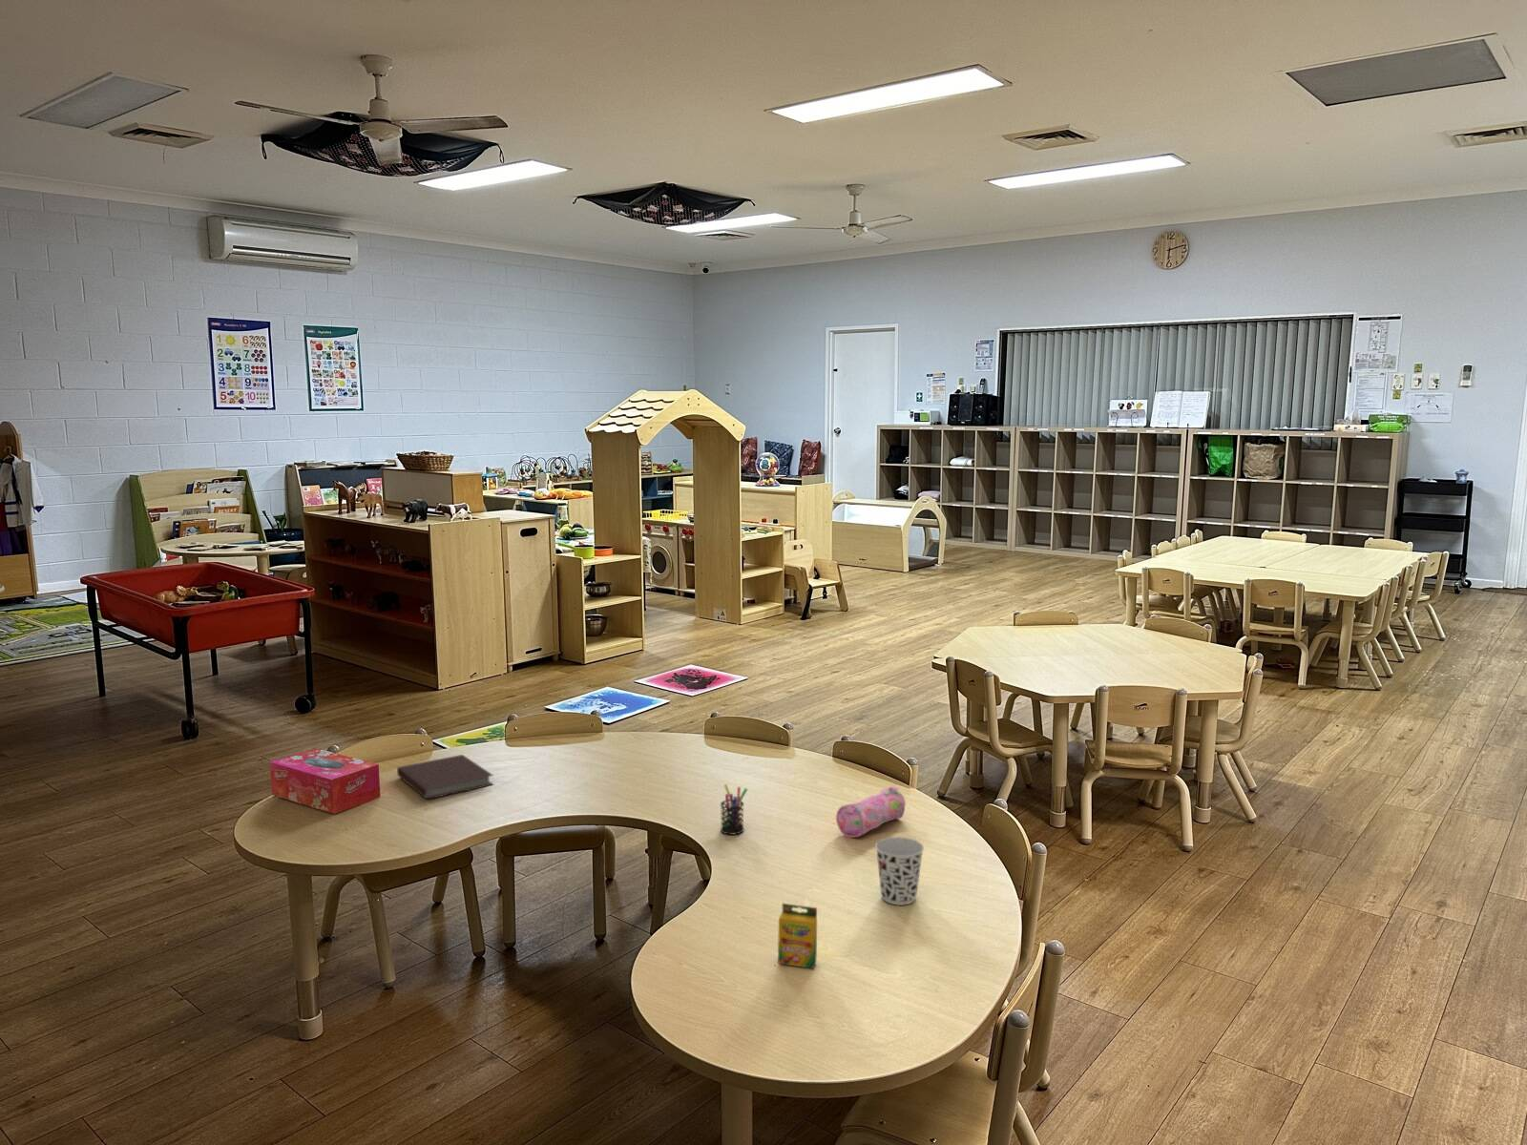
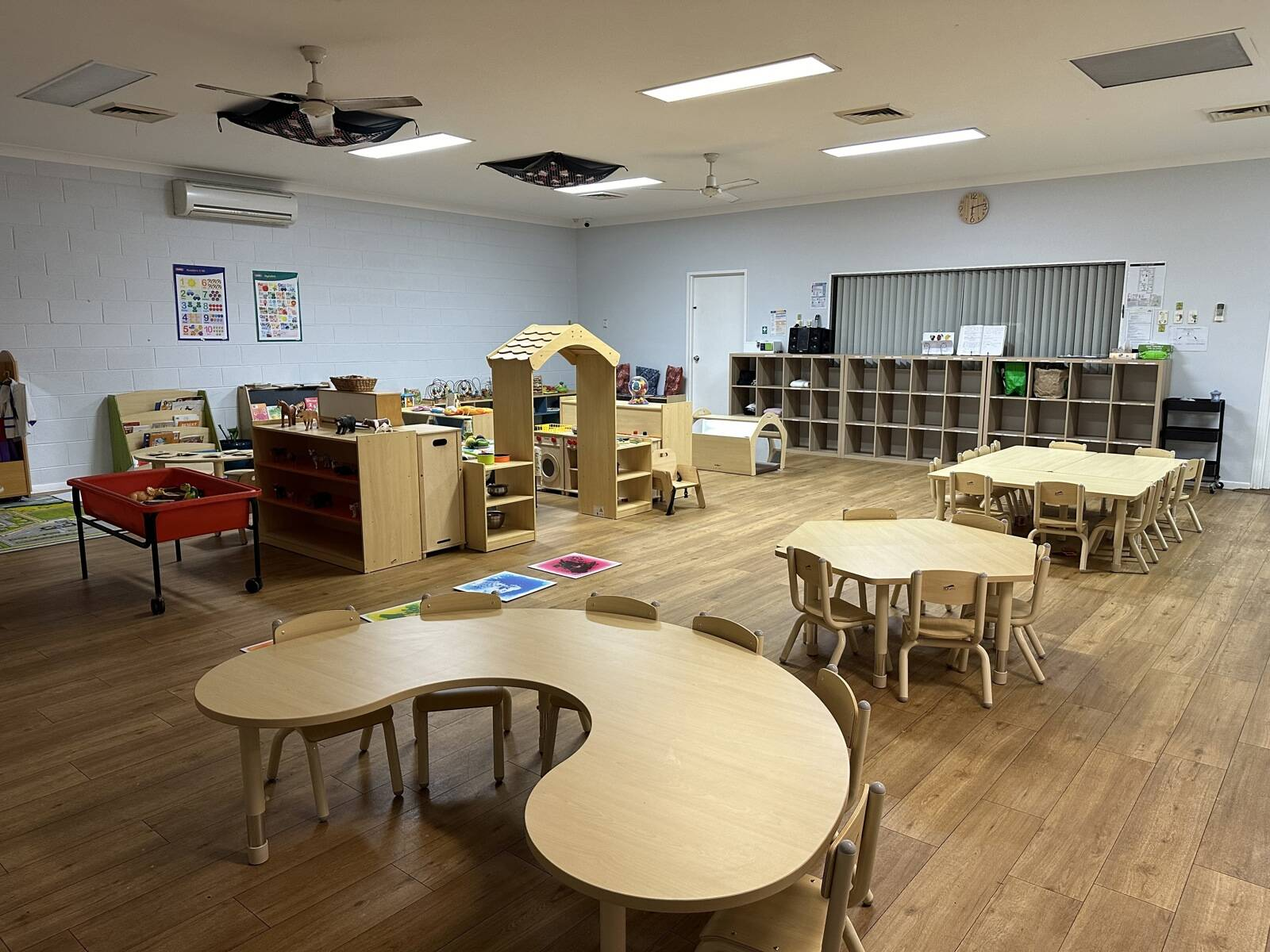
- pencil case (872, 811)
- notebook (445, 776)
- cup (899, 871)
- pen holder (735, 806)
- tissue box (325, 779)
- crayon box (797, 935)
